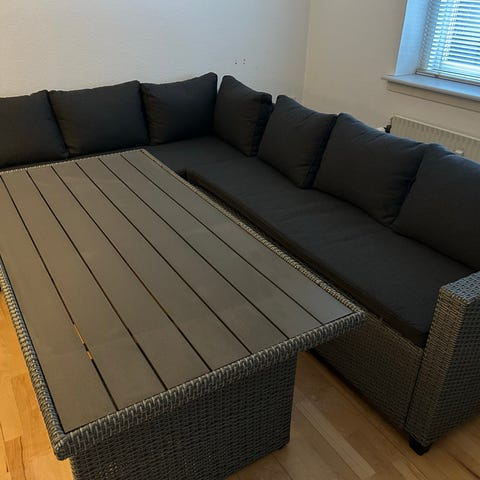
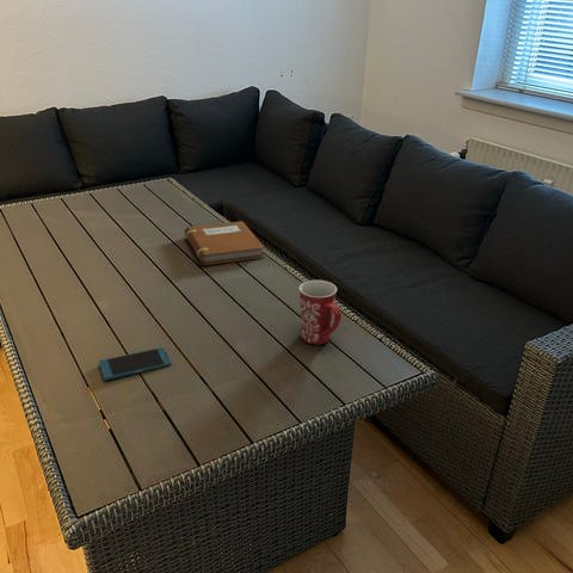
+ mug (320, 315)
+ notebook (222, 241)
+ smartphone (135, 363)
